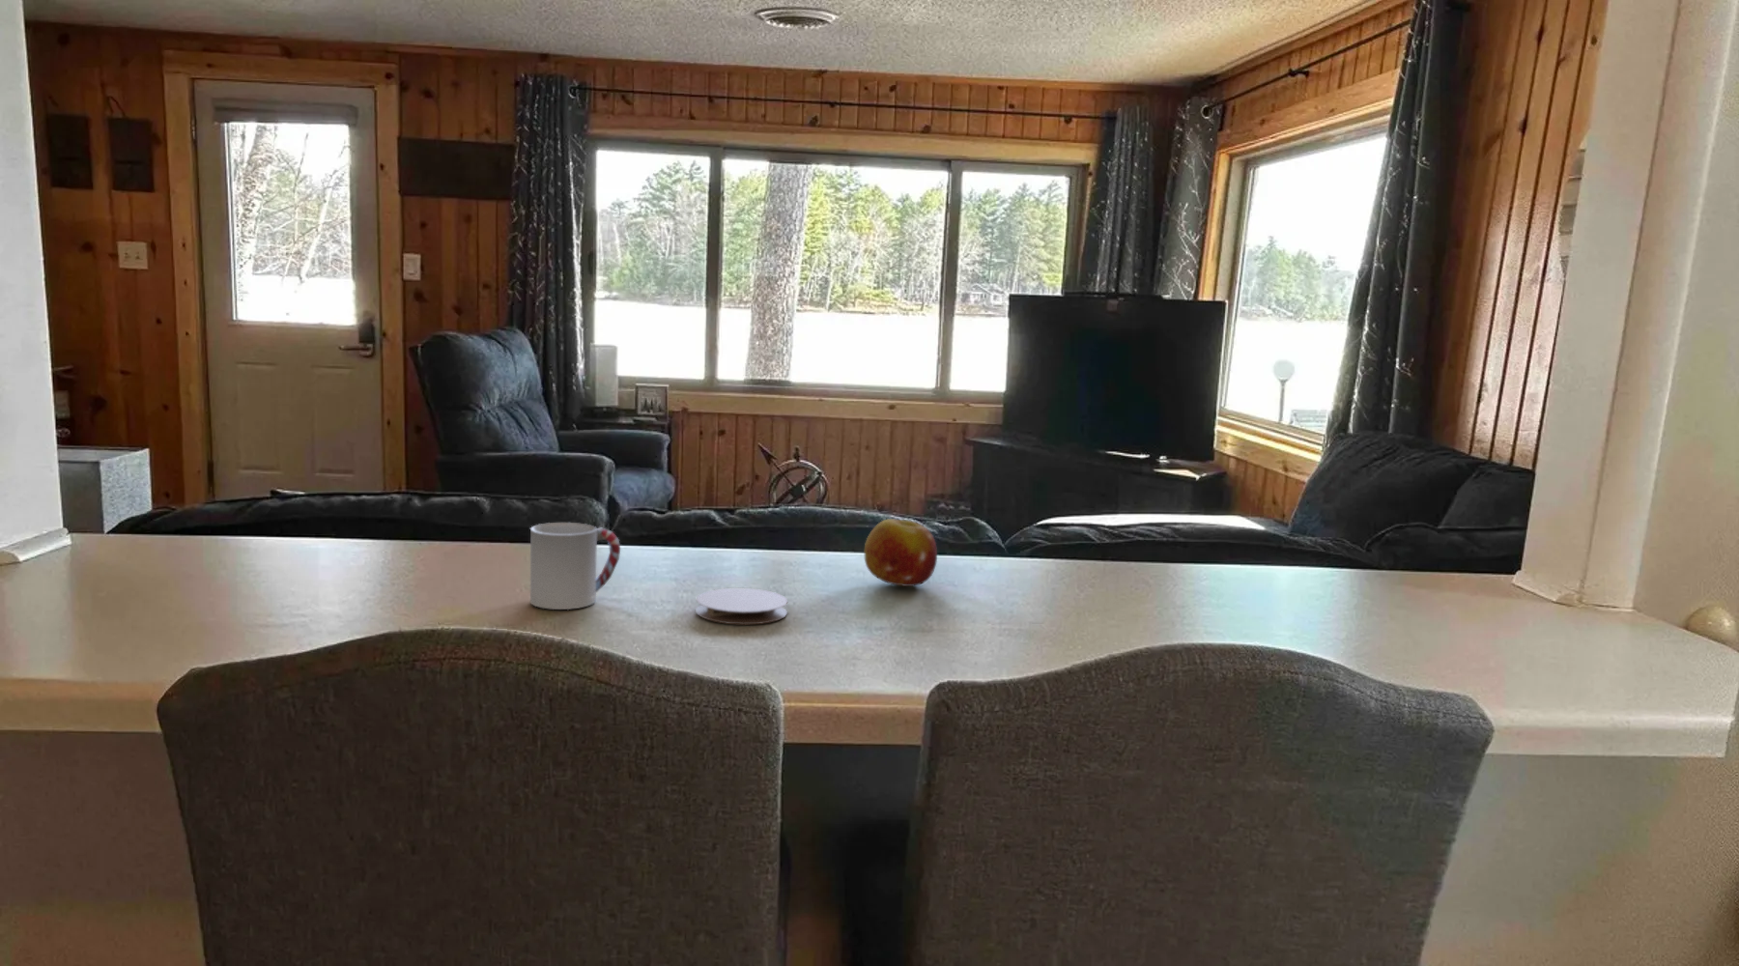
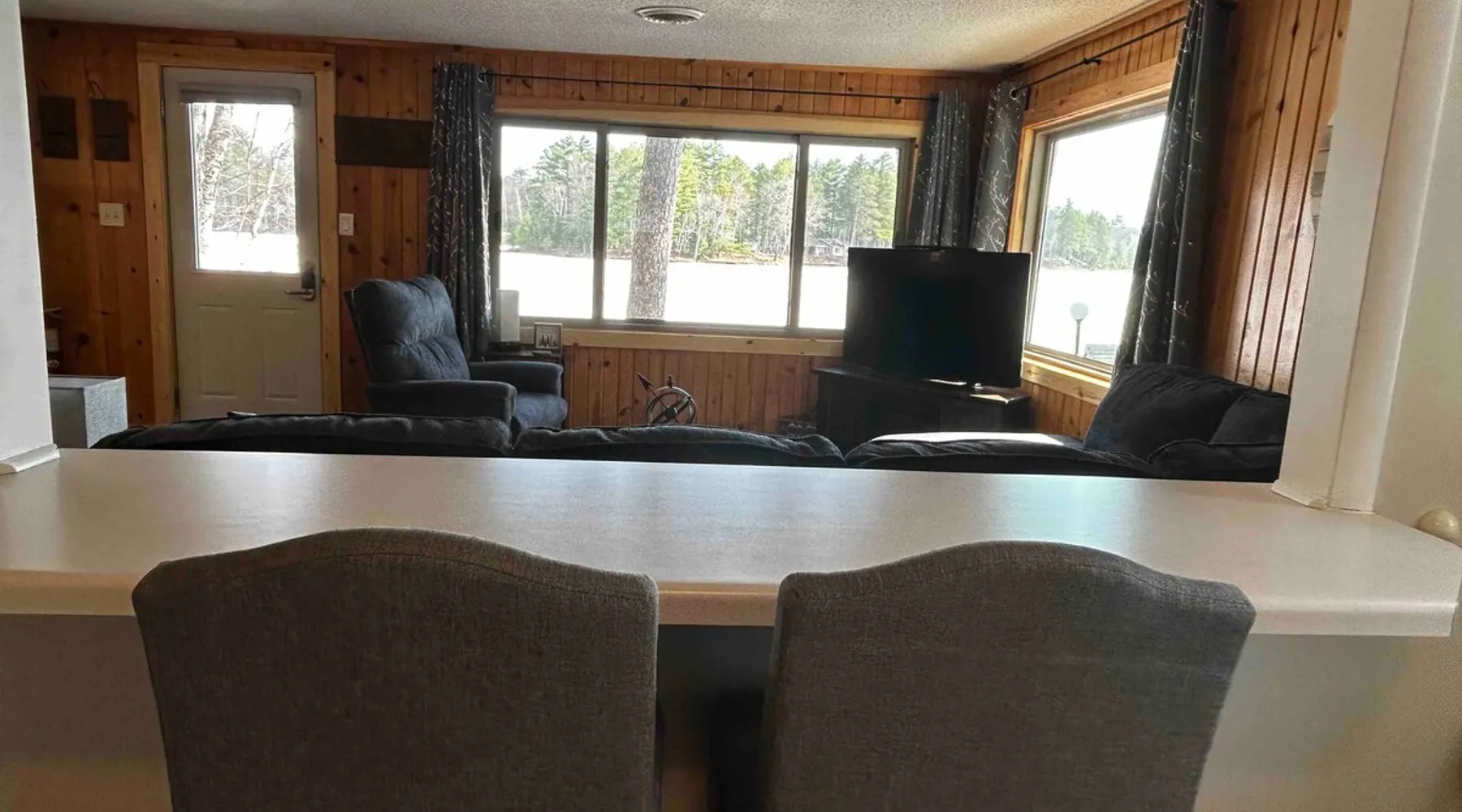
- fruit (900, 552)
- coaster (741, 604)
- cup (577, 563)
